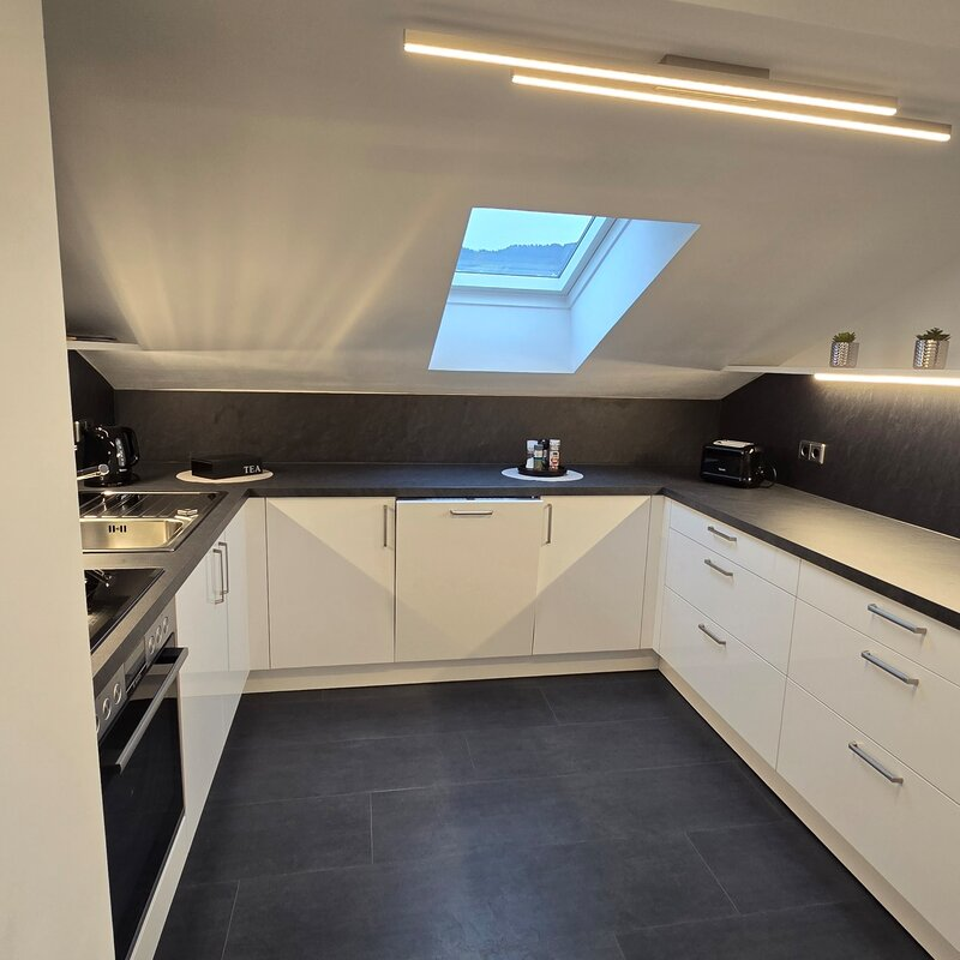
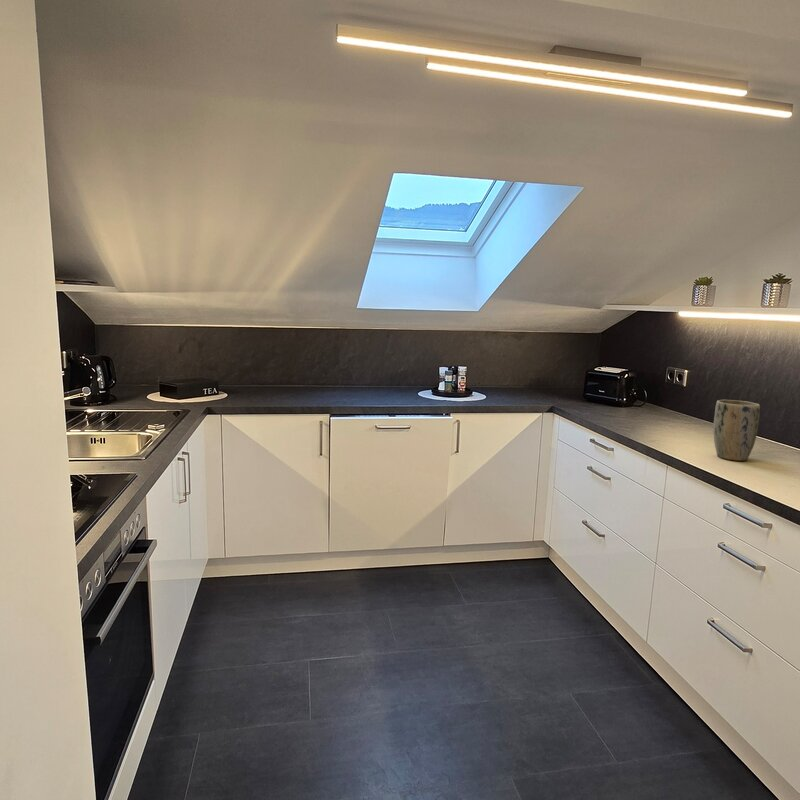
+ plant pot (734, 430)
